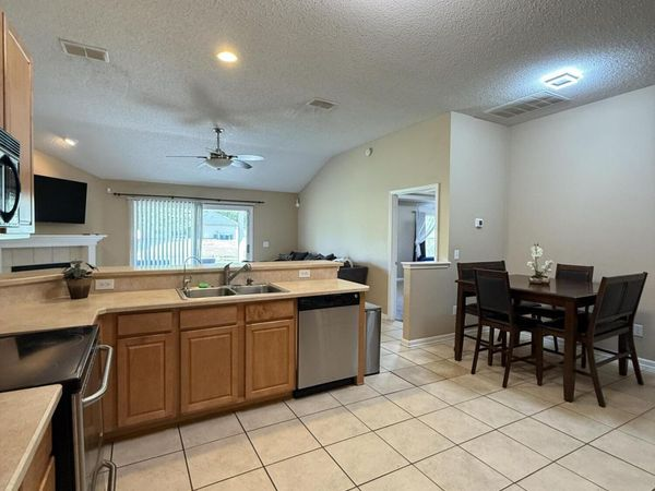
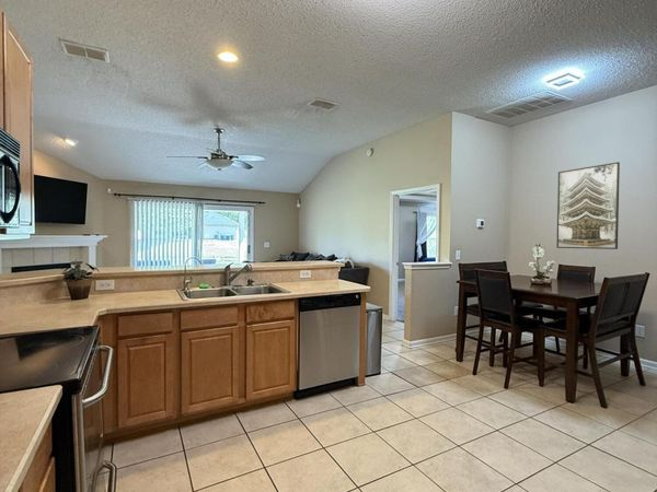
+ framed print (586, 208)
